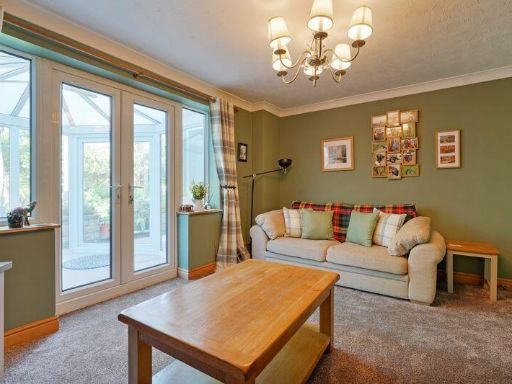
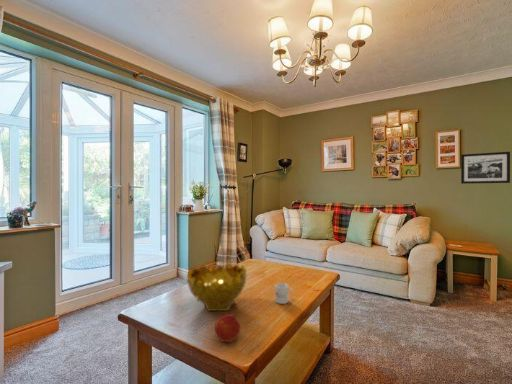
+ mug (284, 293)
+ picture frame (484, 168)
+ decorative bowl (217, 286)
+ fruit (227, 327)
